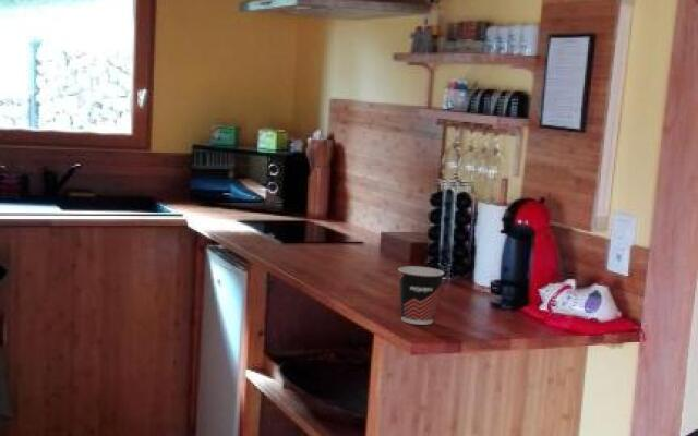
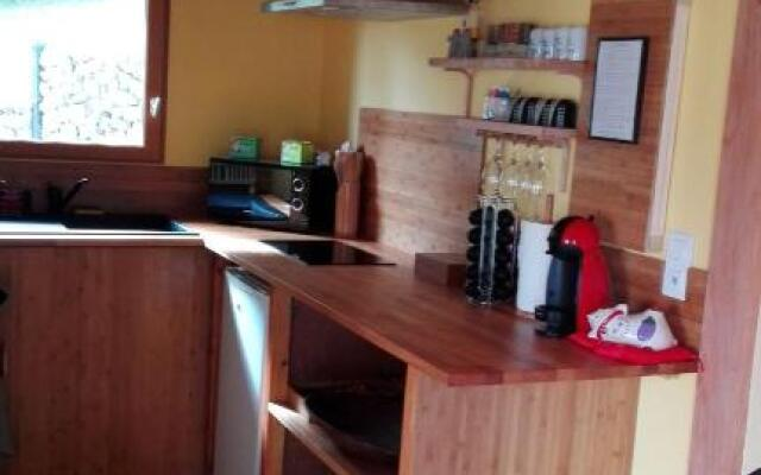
- cup (419, 295)
